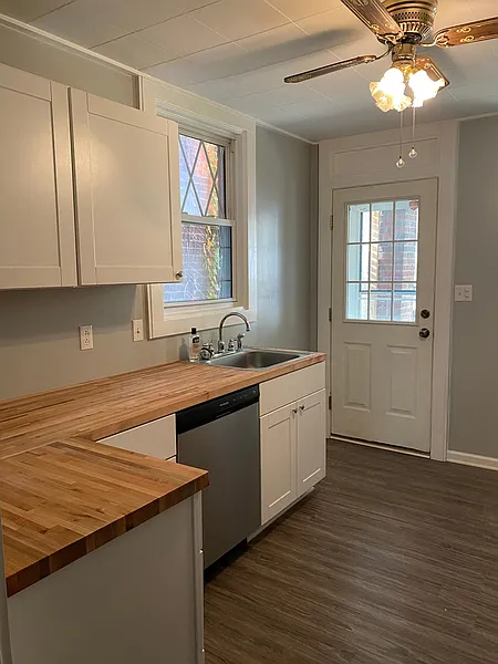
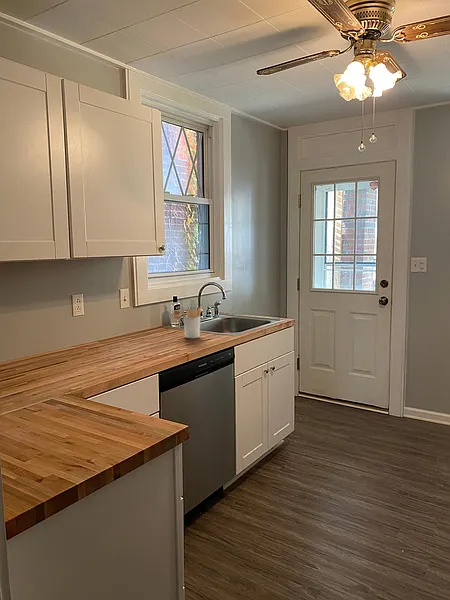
+ utensil holder (192, 322)
